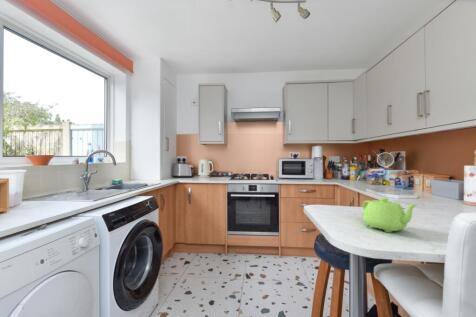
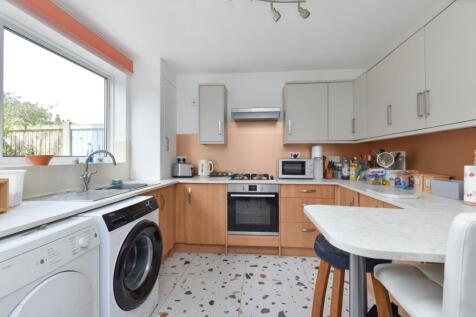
- teapot (387, 213)
